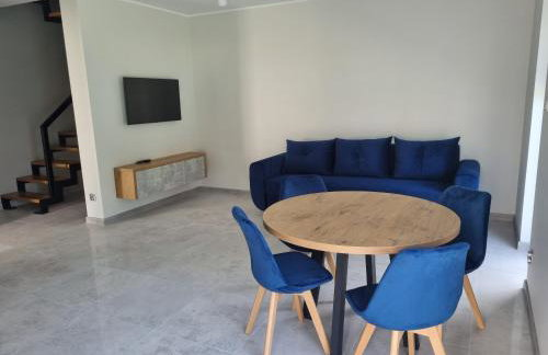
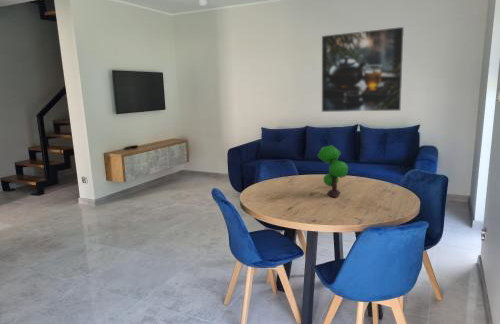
+ plant (331, 168)
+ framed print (360, 72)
